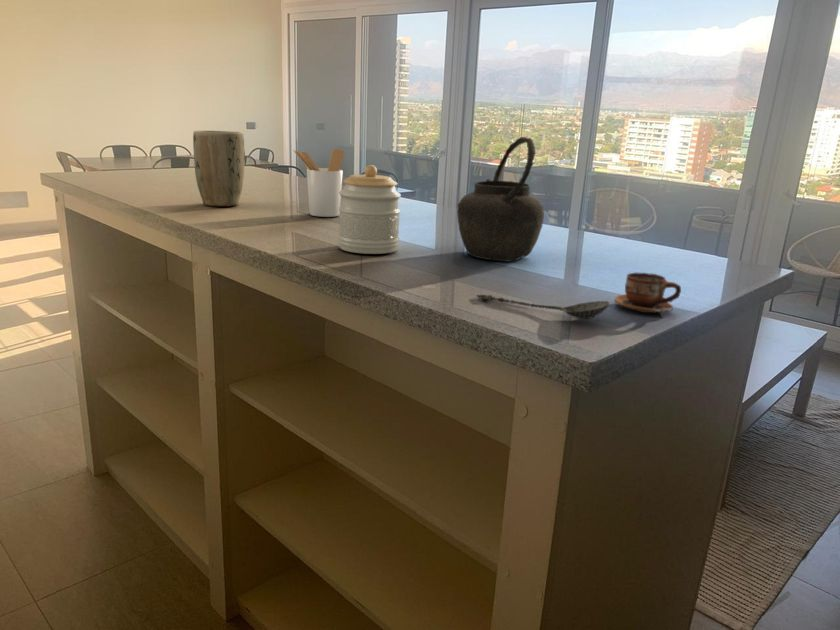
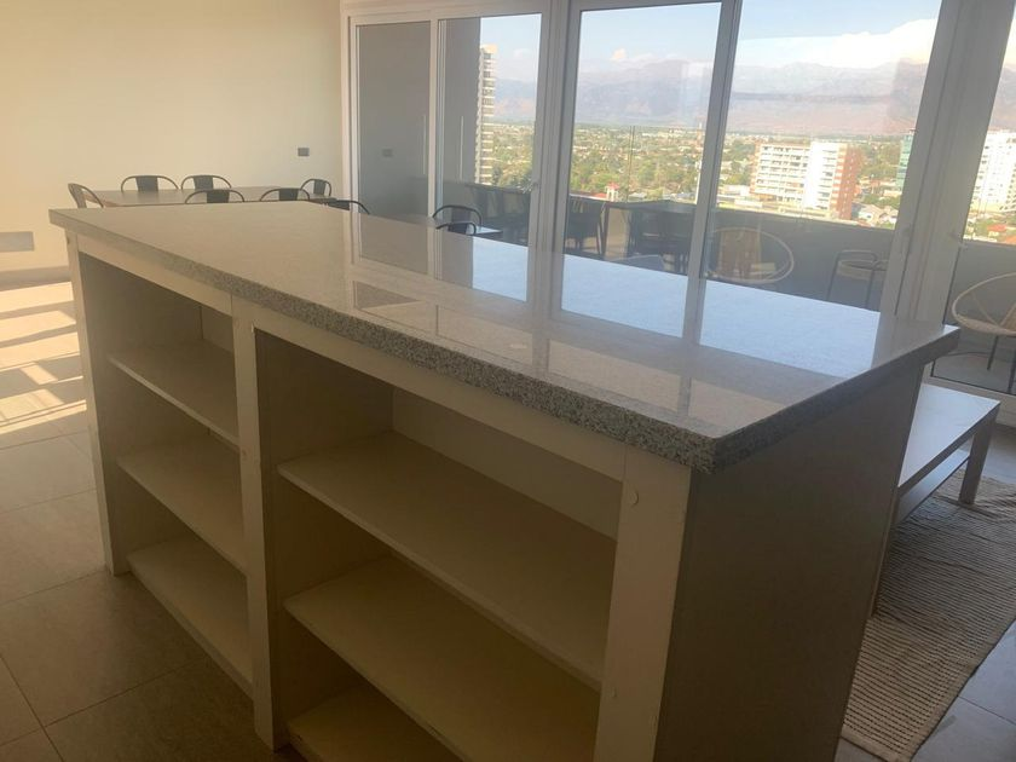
- cup (647, 292)
- utensil holder (317, 181)
- plant pot (220, 168)
- kettle (502, 195)
- jar (369, 207)
- spoon (537, 304)
